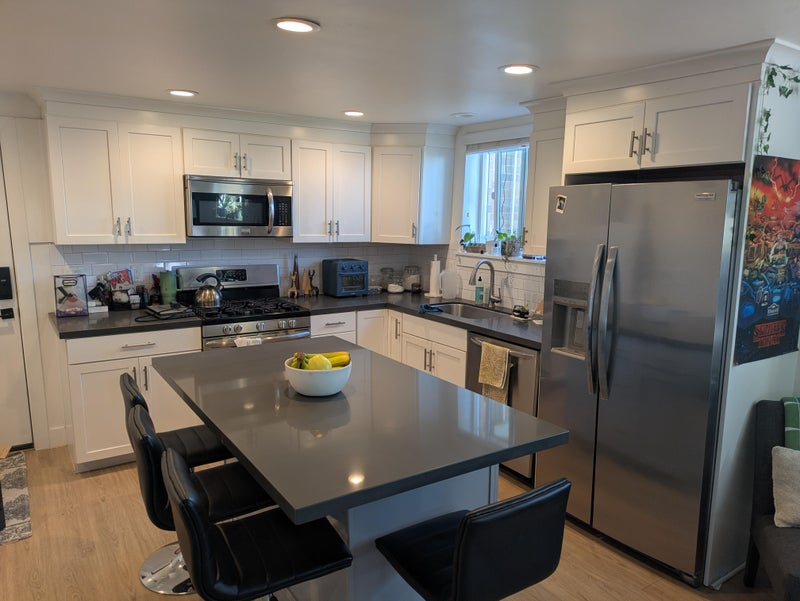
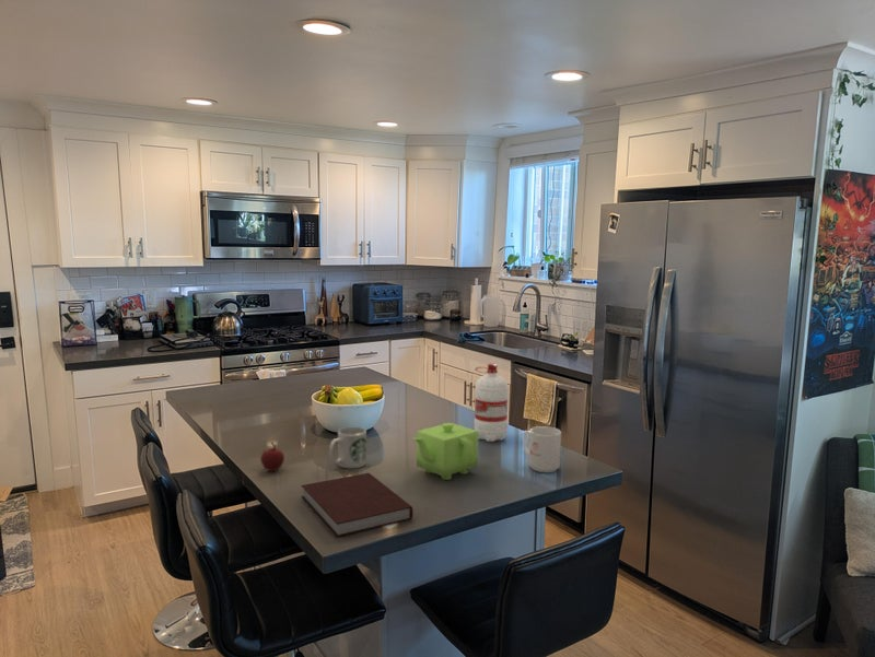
+ mug (347, 448)
+ mug (540, 448)
+ apple (272, 456)
+ water bottle (491, 401)
+ notebook (354, 501)
+ teapot (444, 447)
